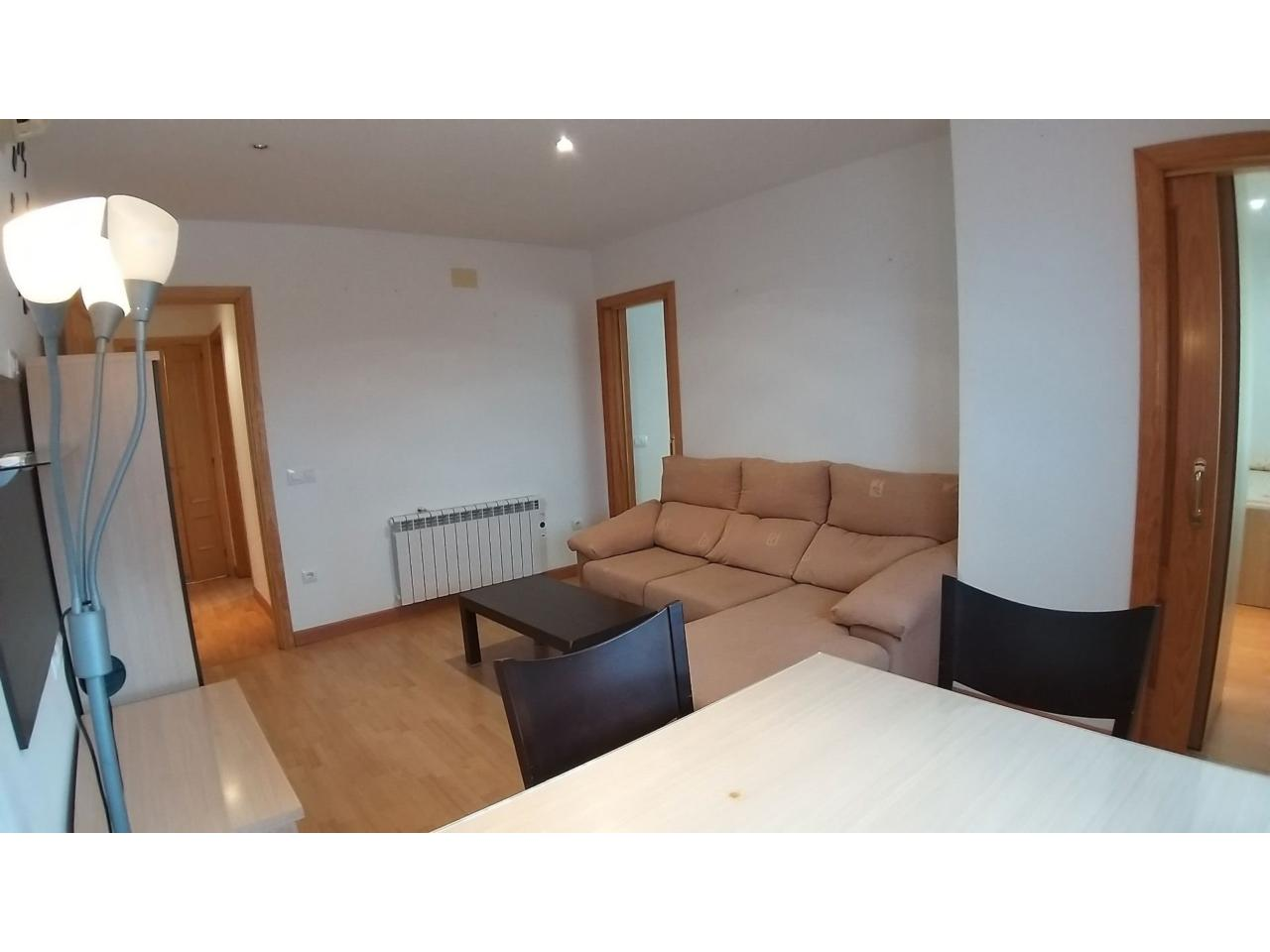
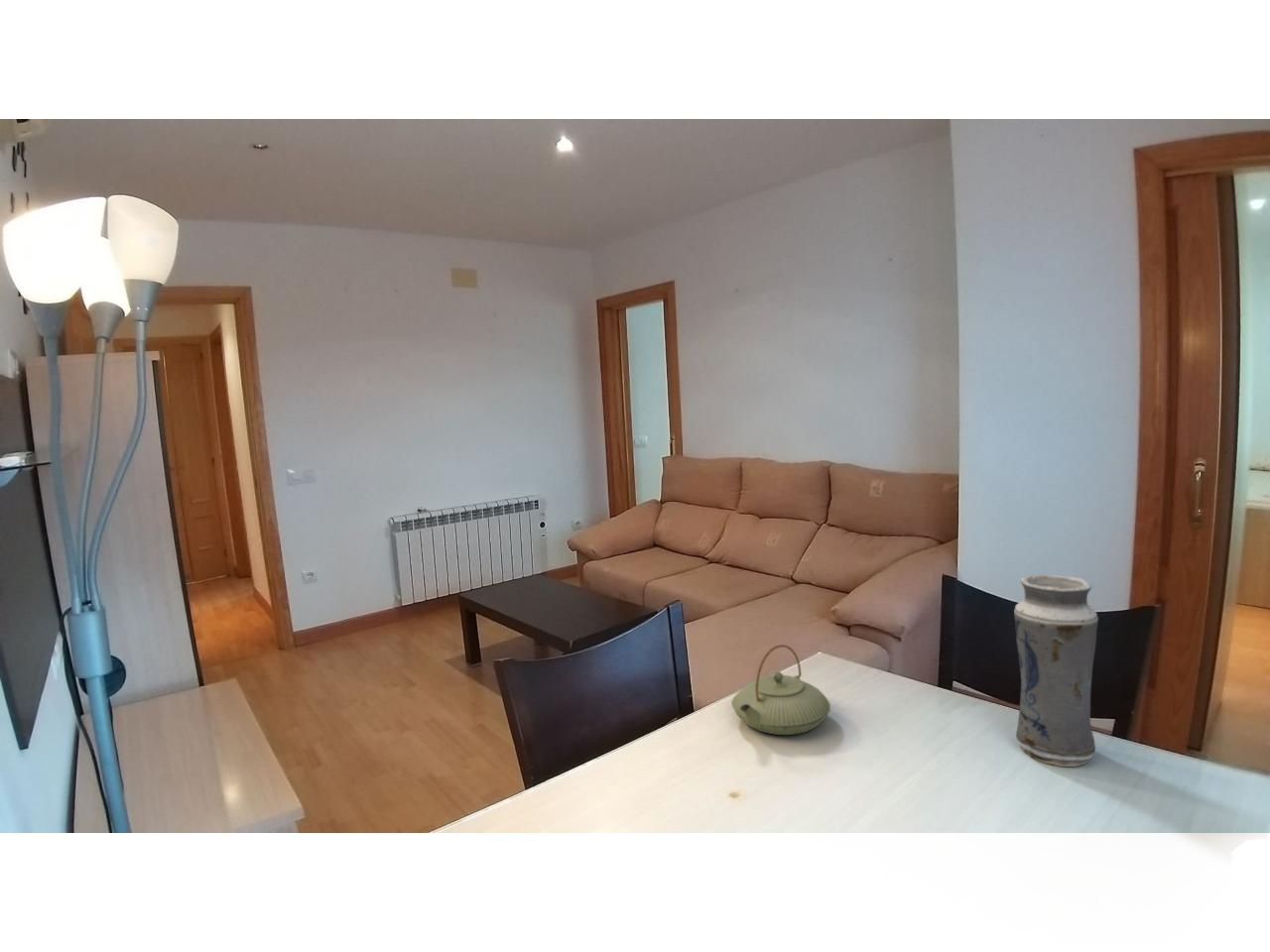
+ vase (1055, 666)
+ teapot (775, 685)
